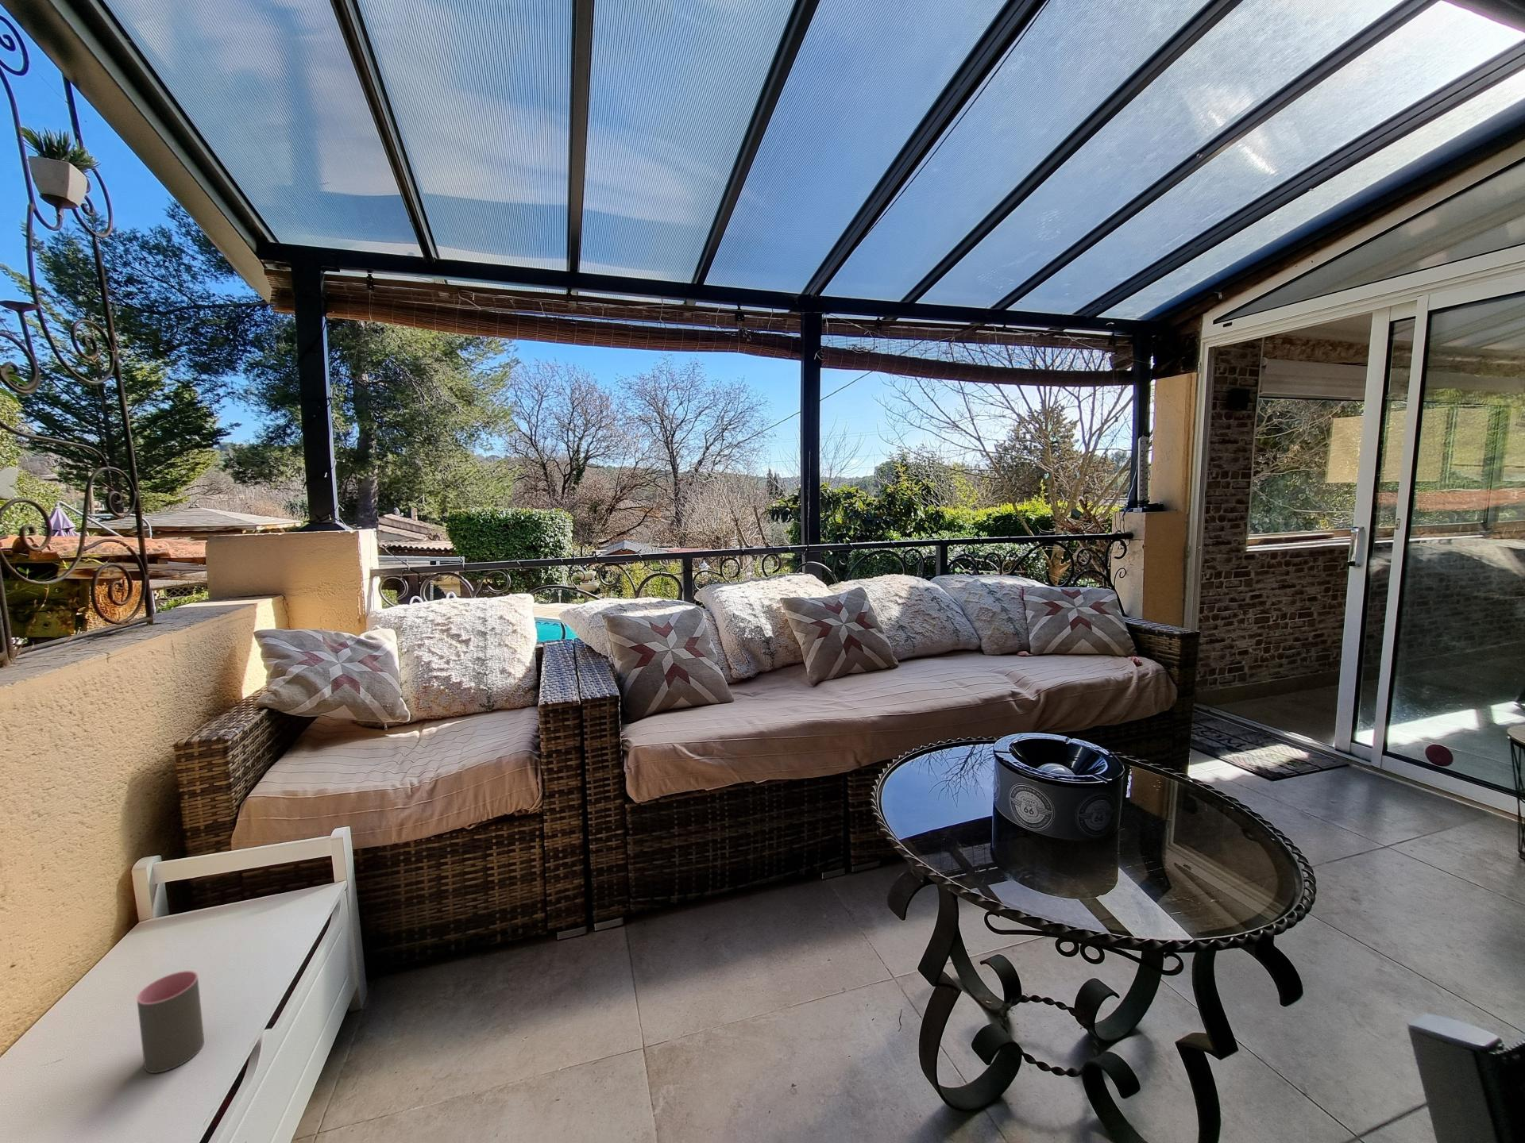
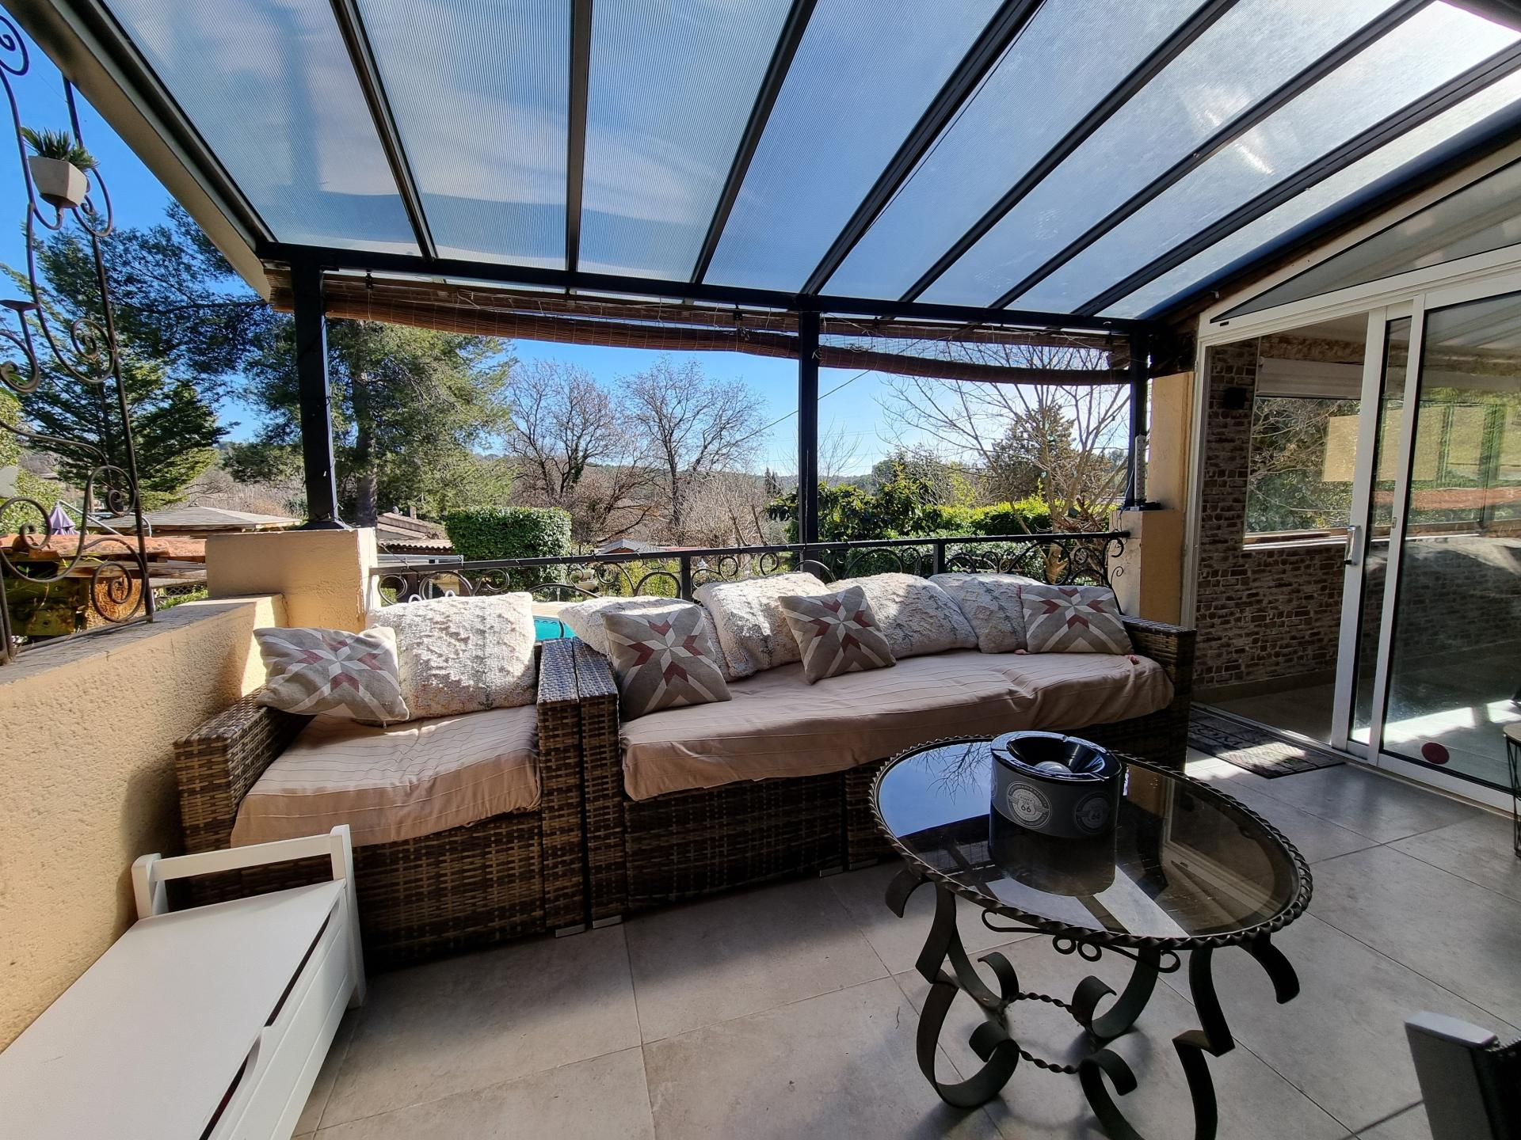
- cup (172, 1021)
